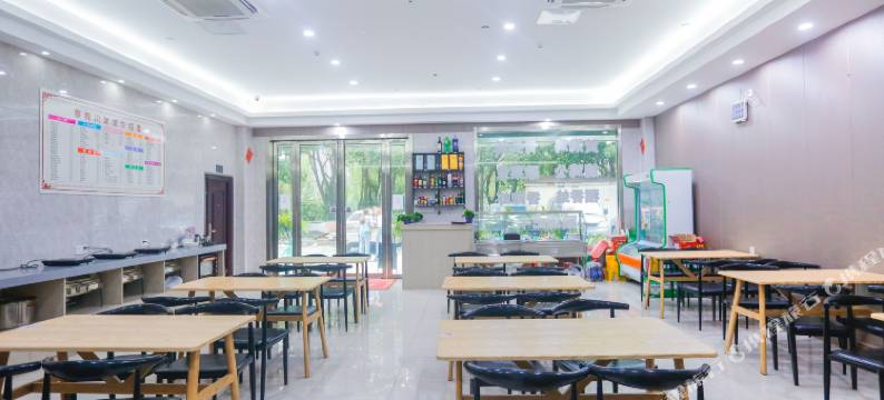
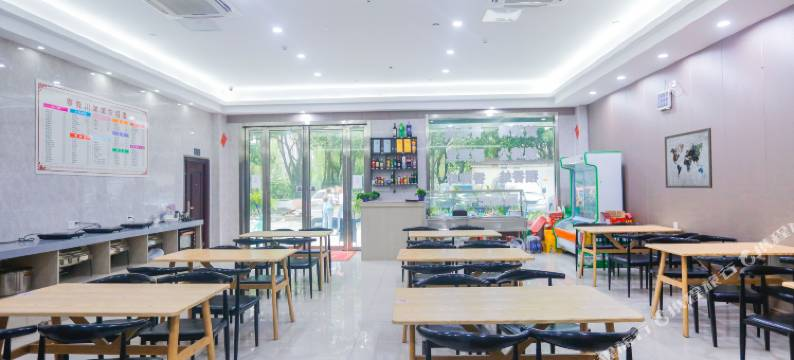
+ wall art (686, 160)
